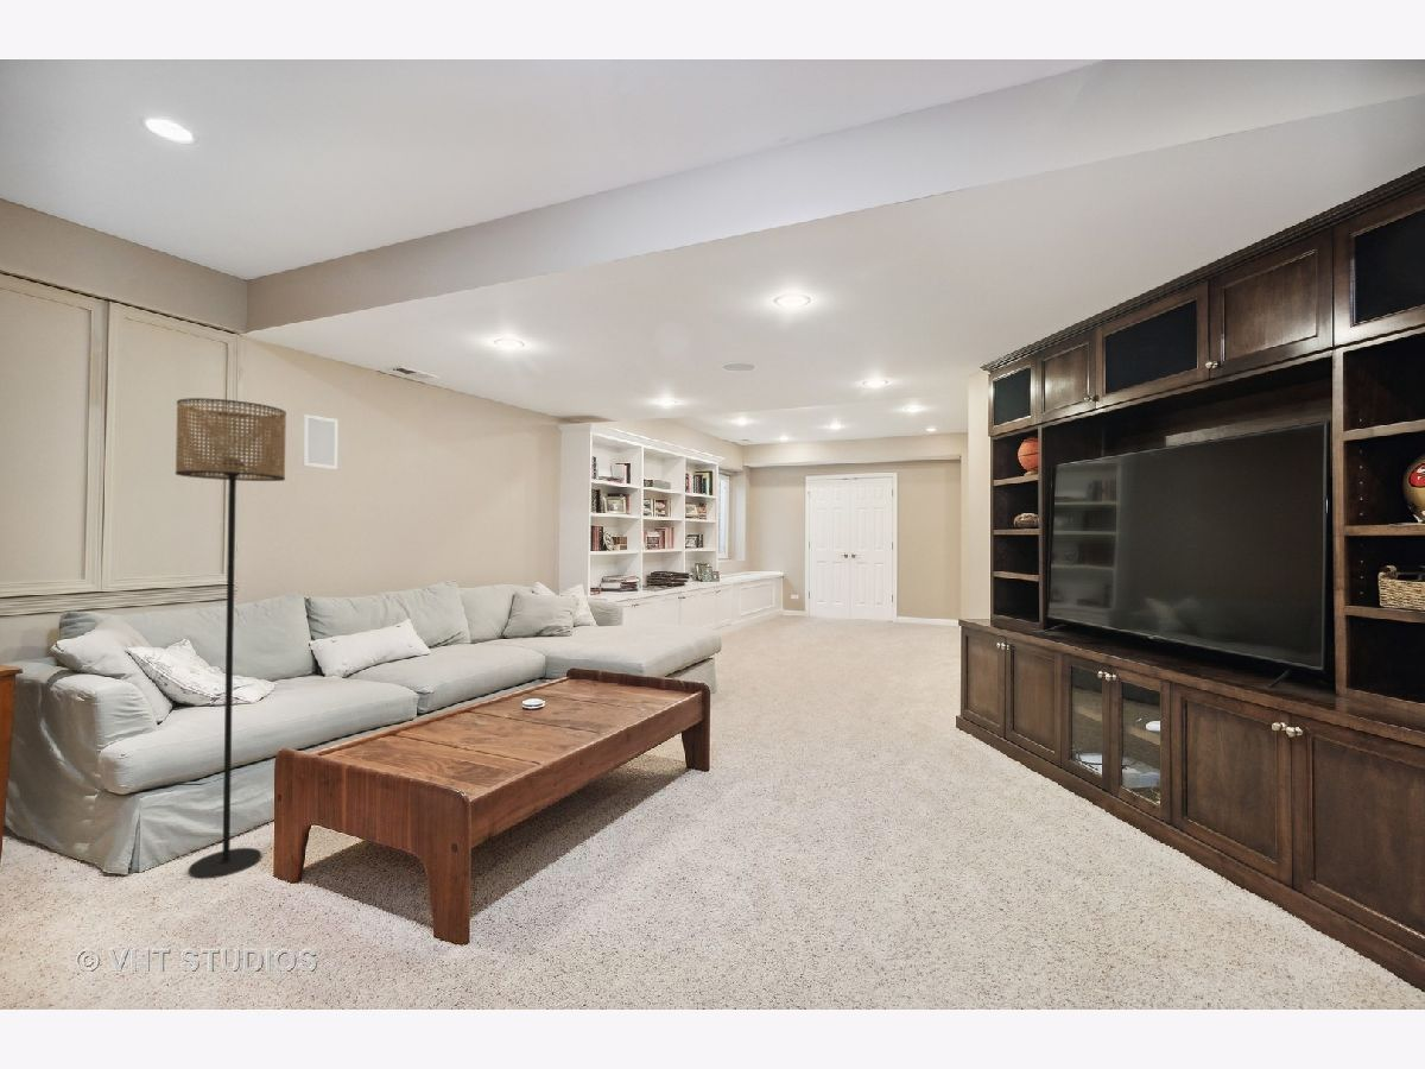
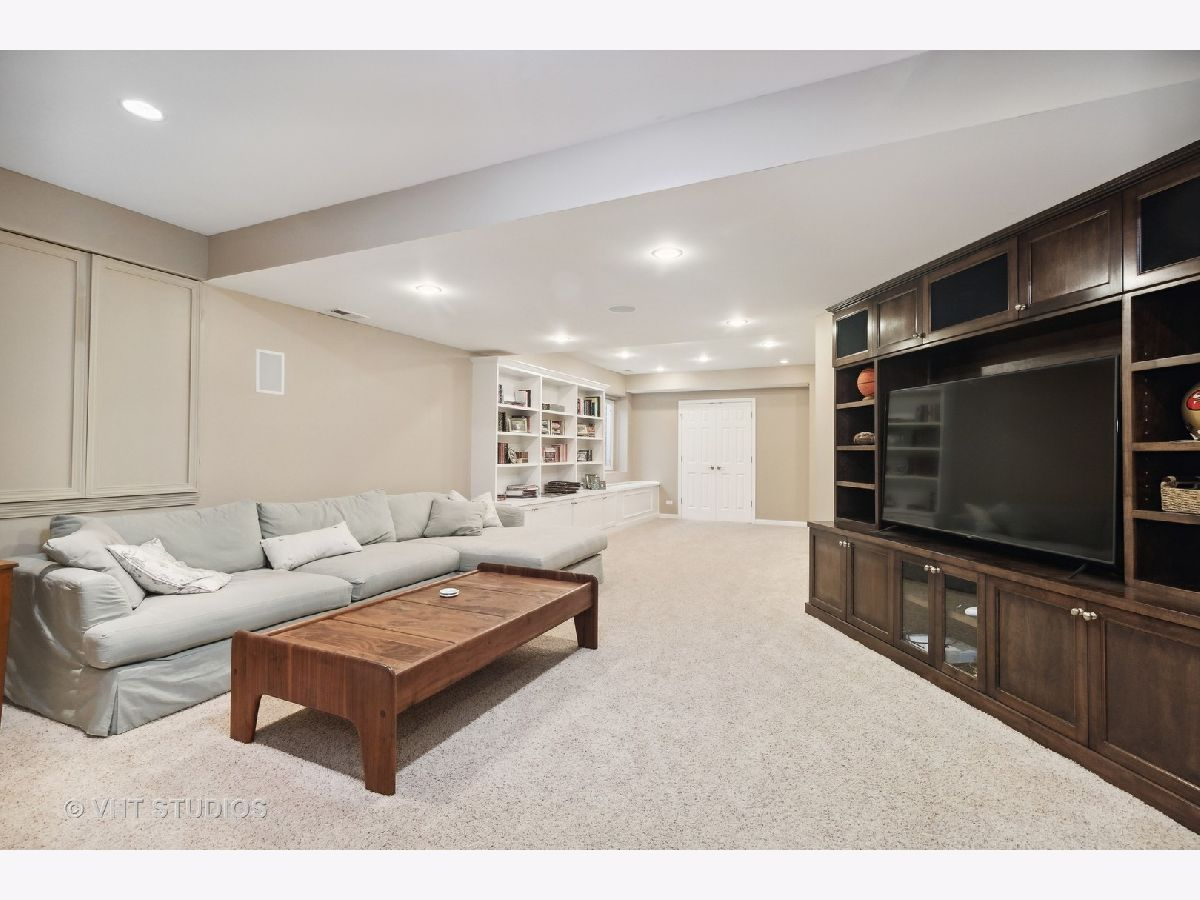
- floor lamp (229, 634)
